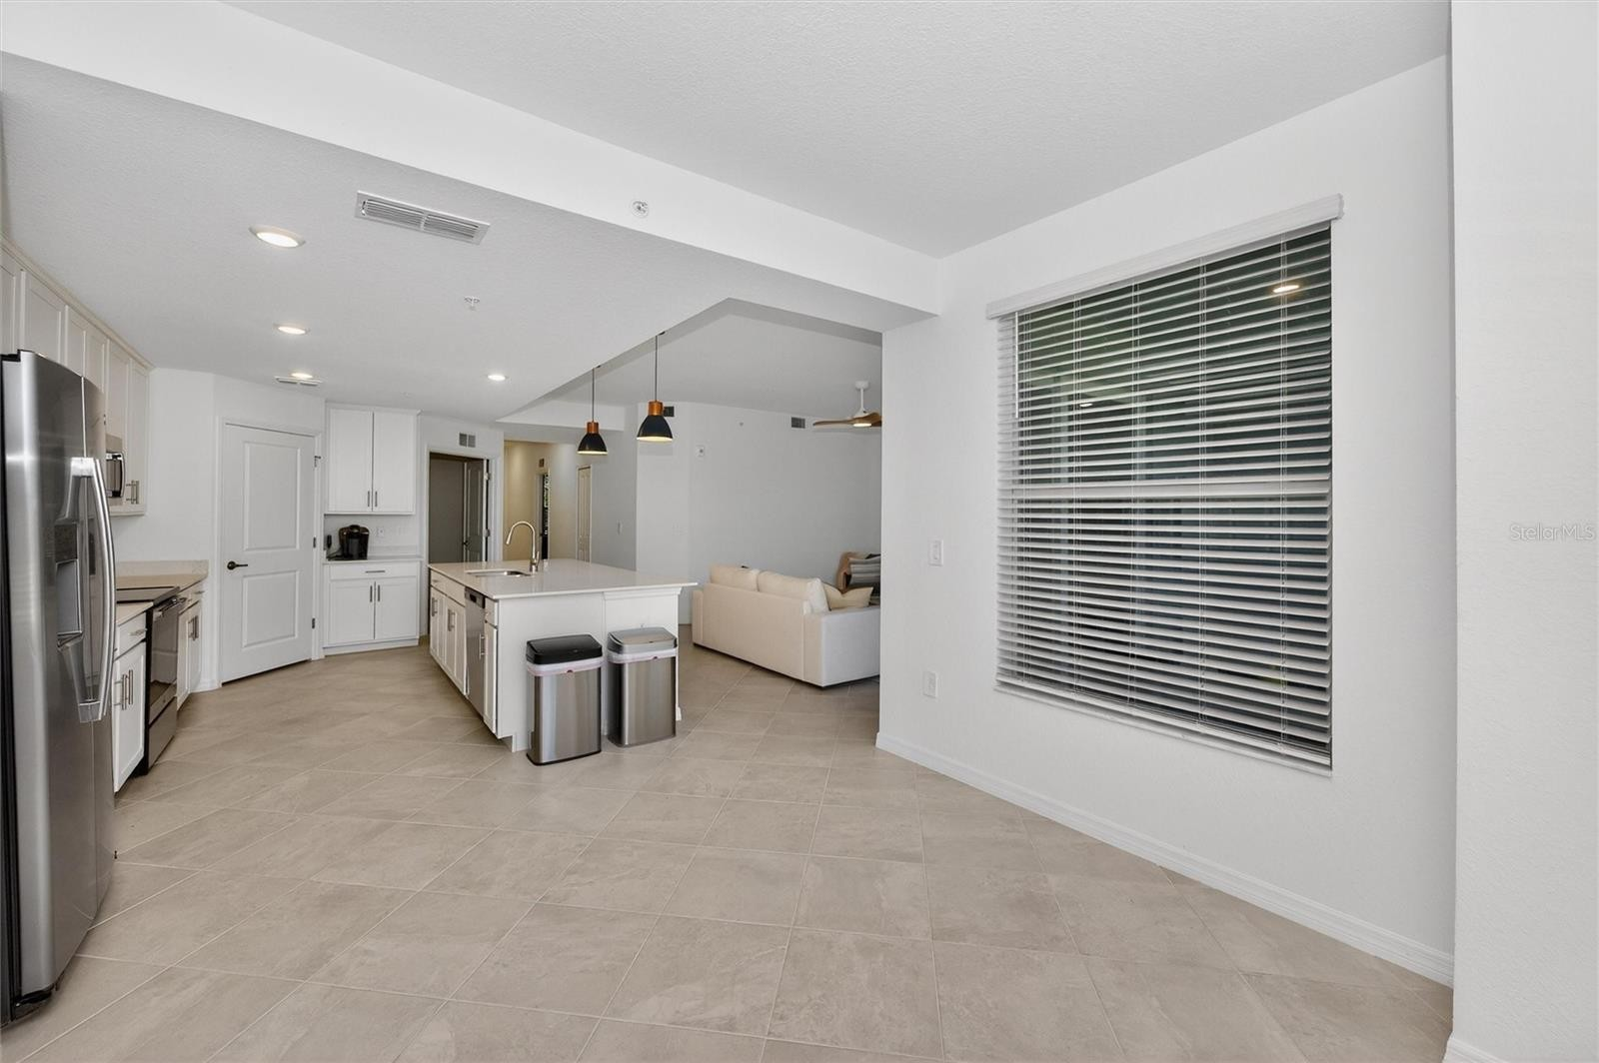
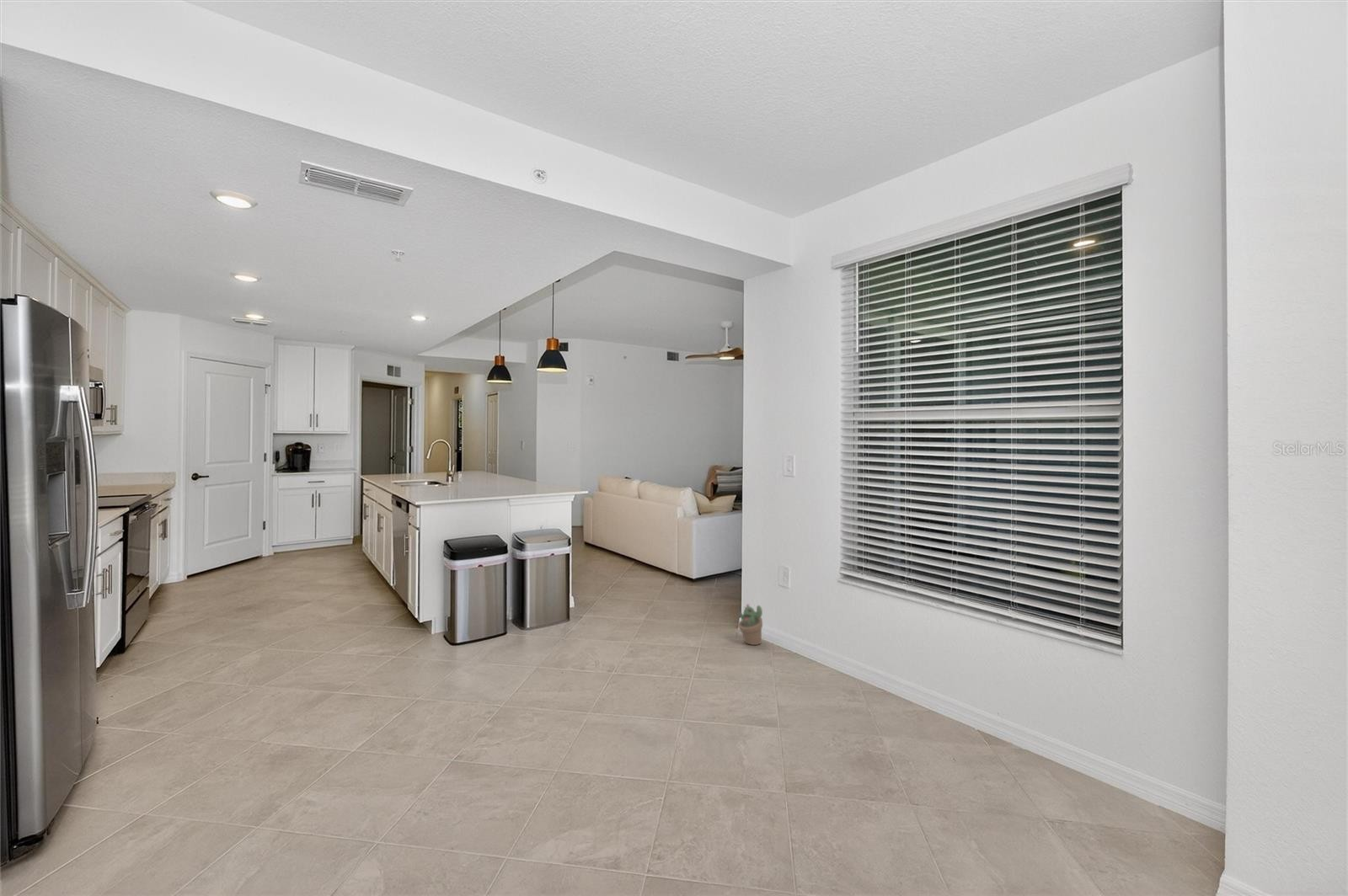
+ decorative plant (751, 622)
